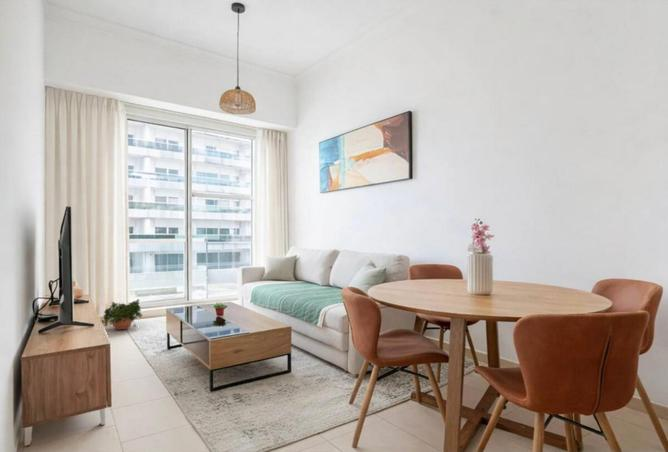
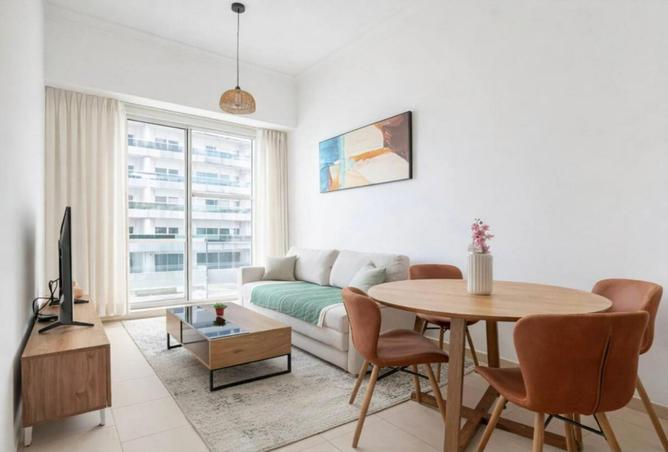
- potted plant (121, 315)
